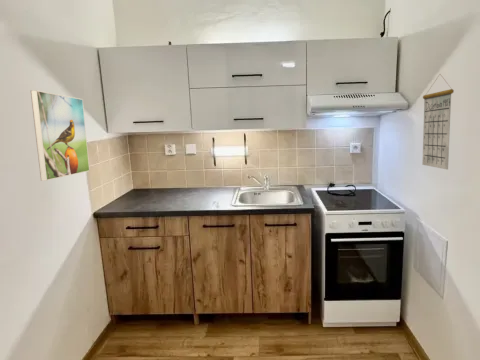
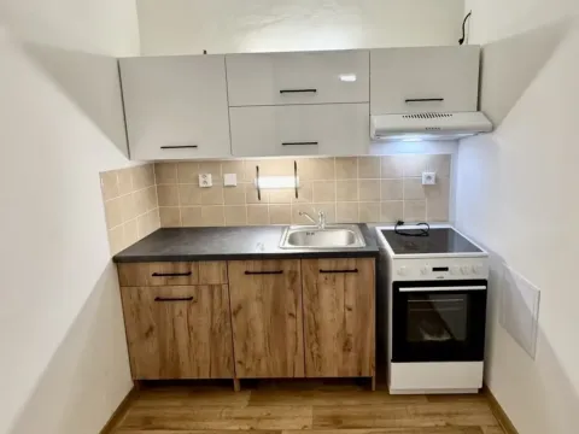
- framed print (63, 135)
- calendar (436, 121)
